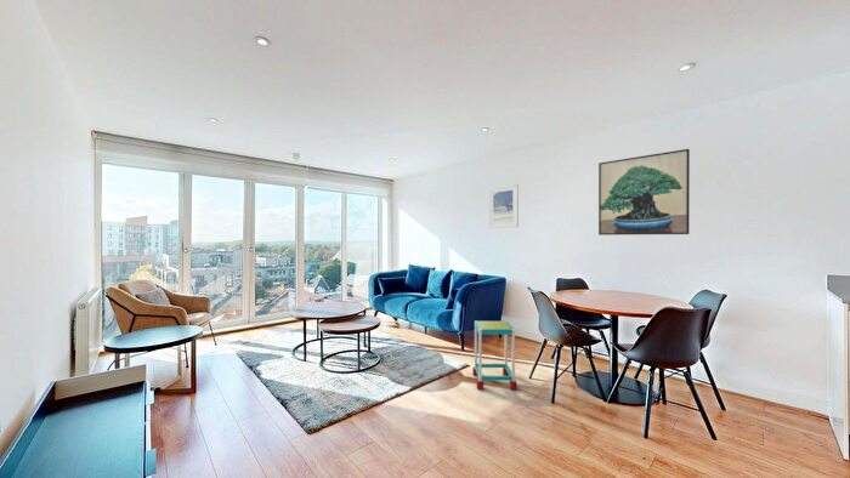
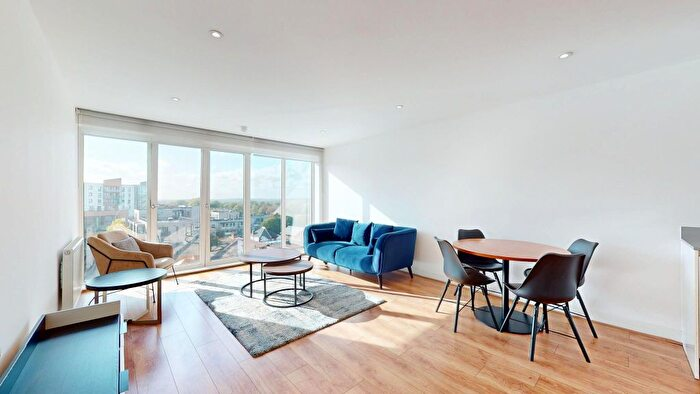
- side table (493, 364)
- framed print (640, 195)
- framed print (503, 206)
